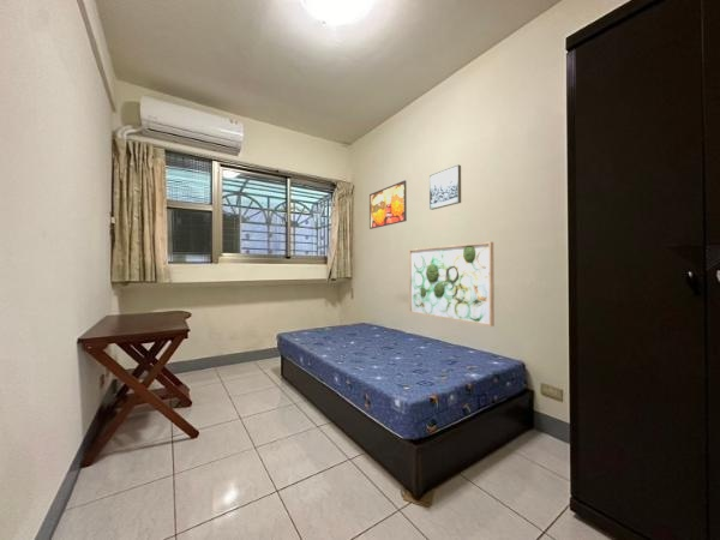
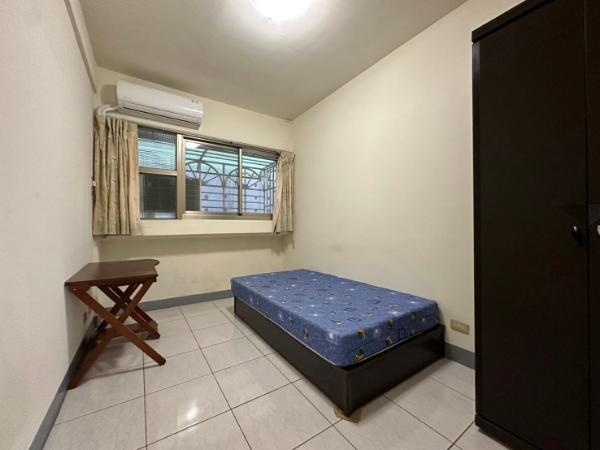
- wall art (444, 188)
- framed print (386, 206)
- wall art (444, 282)
